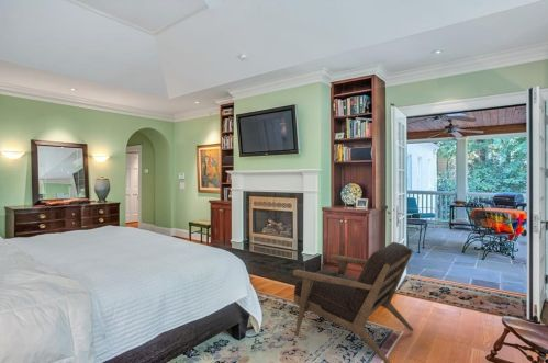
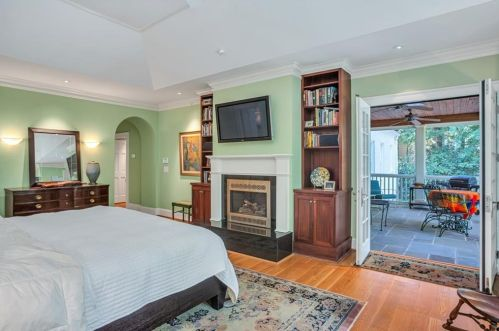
- armchair (350, 286)
